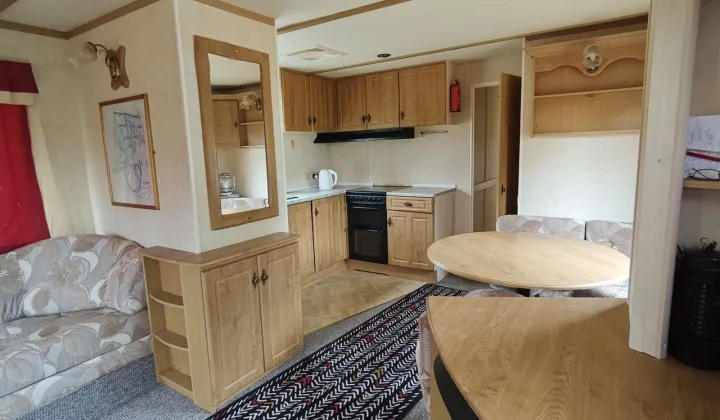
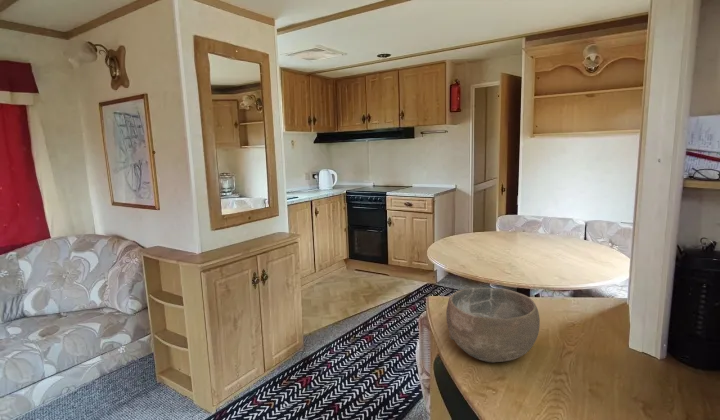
+ bowl (491, 325)
